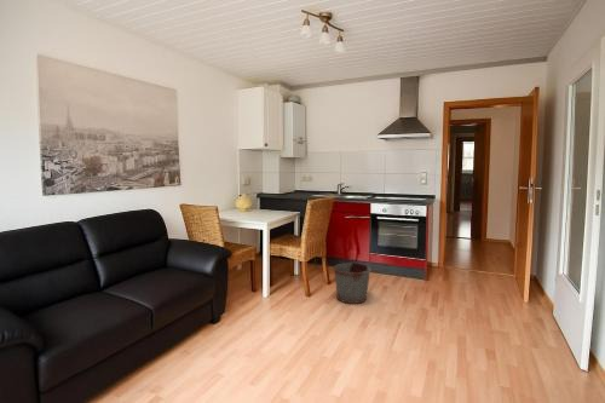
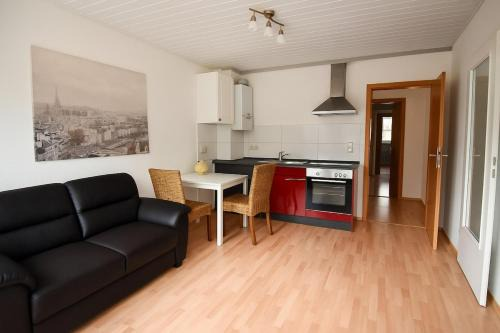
- bucket (351, 282)
